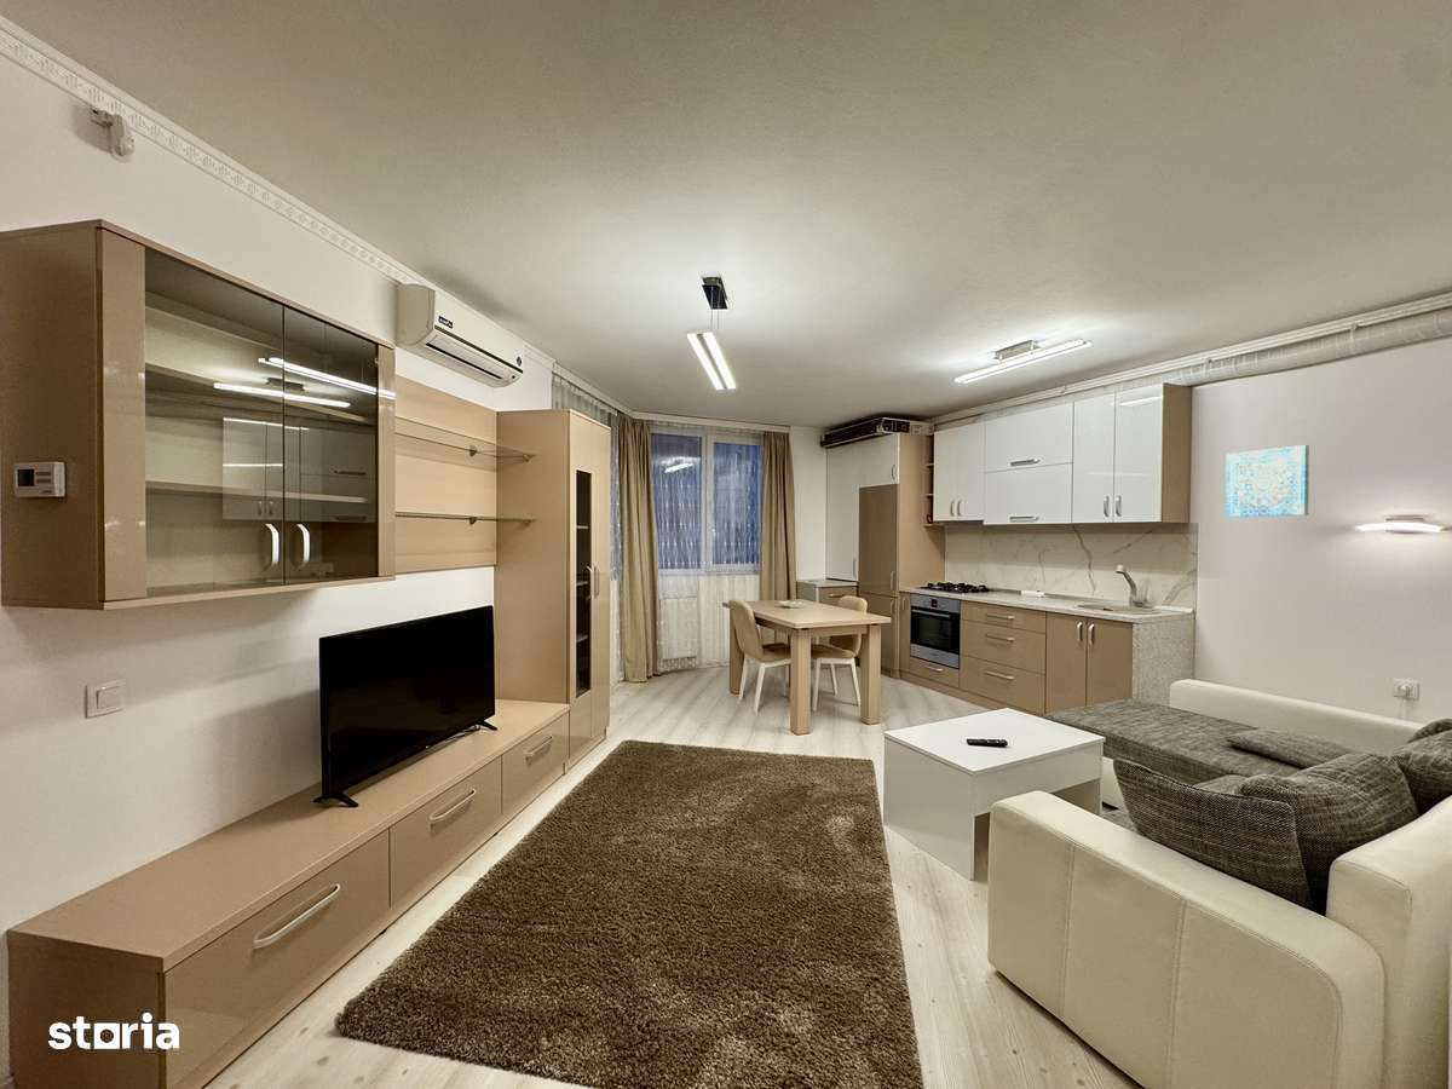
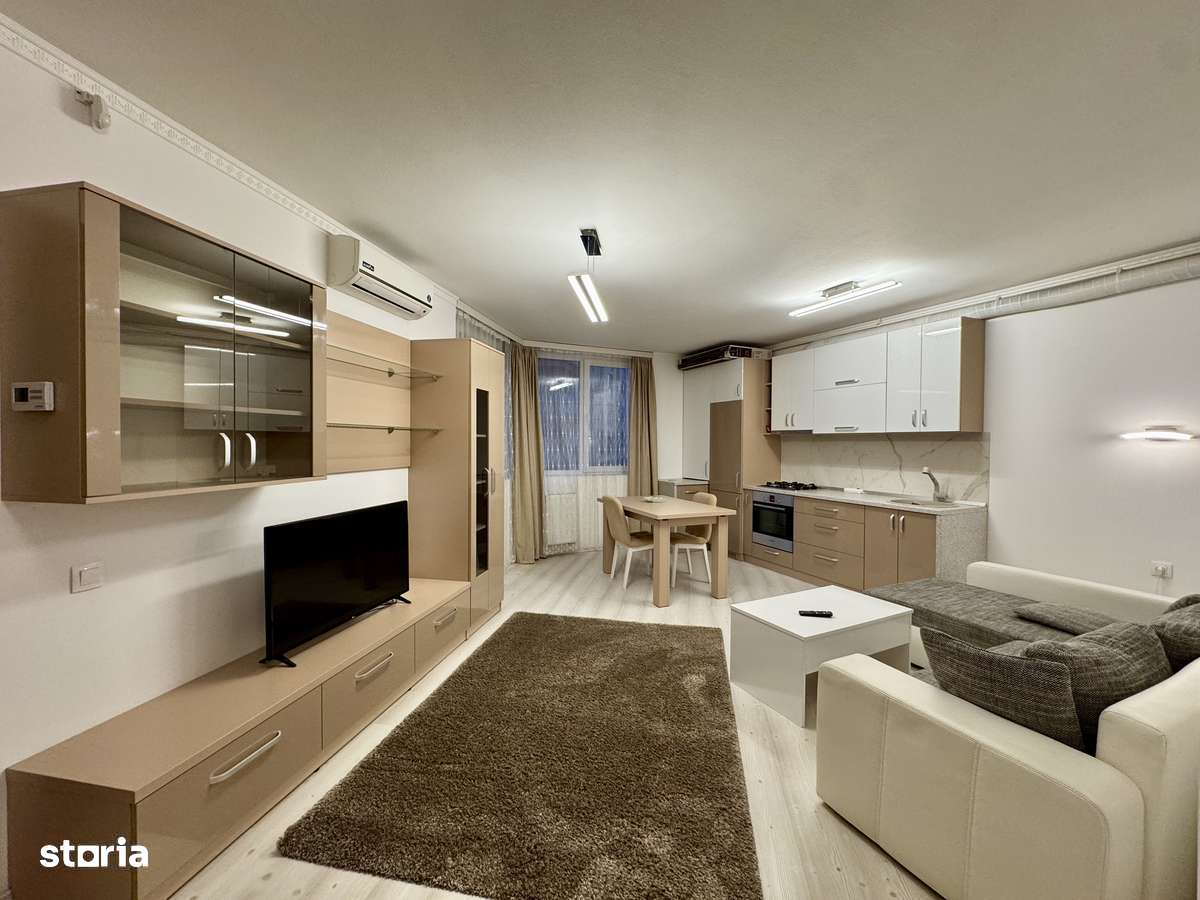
- wall art (1264, 483)
